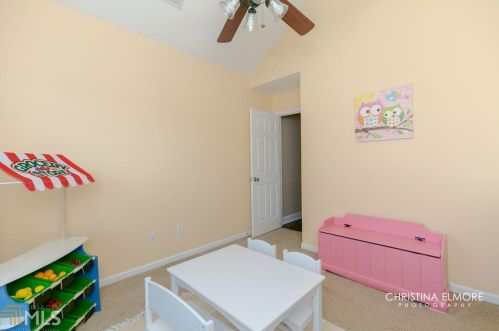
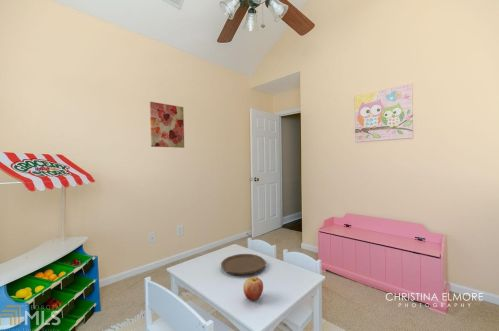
+ wall art (167, 125)
+ plate (243, 264)
+ apple (253, 287)
